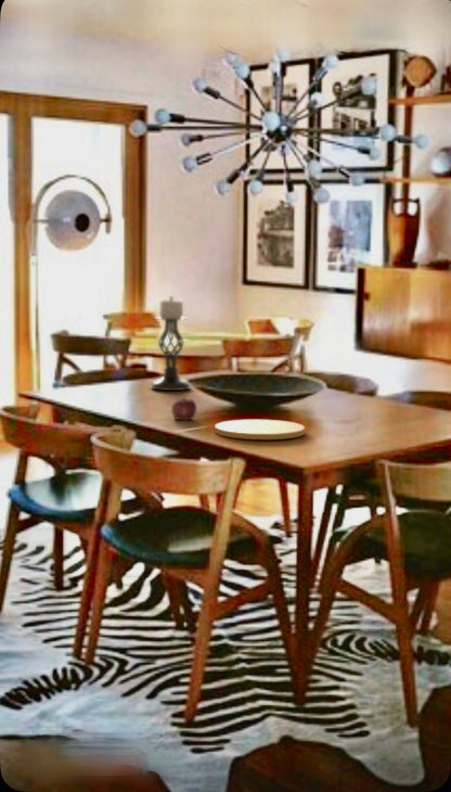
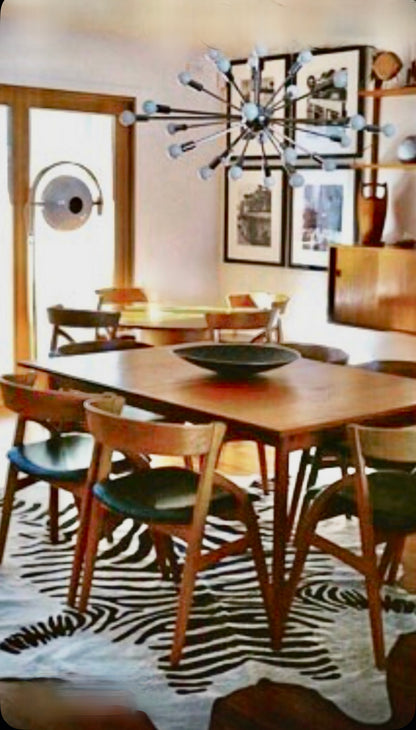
- plate (259, 429)
- candle holder (170, 342)
- apple (183, 408)
